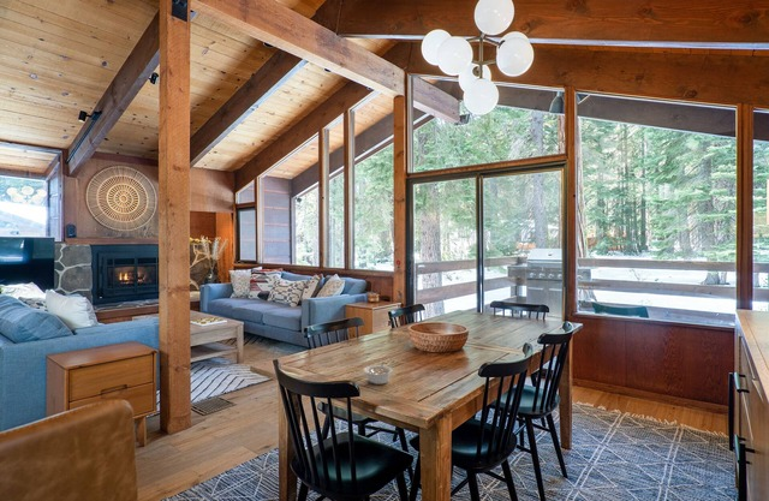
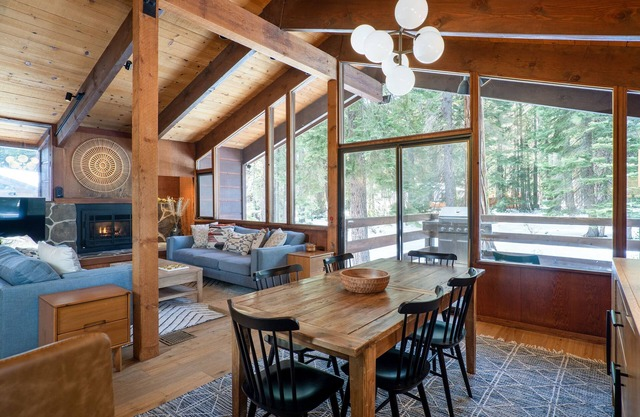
- legume (377, 374)
